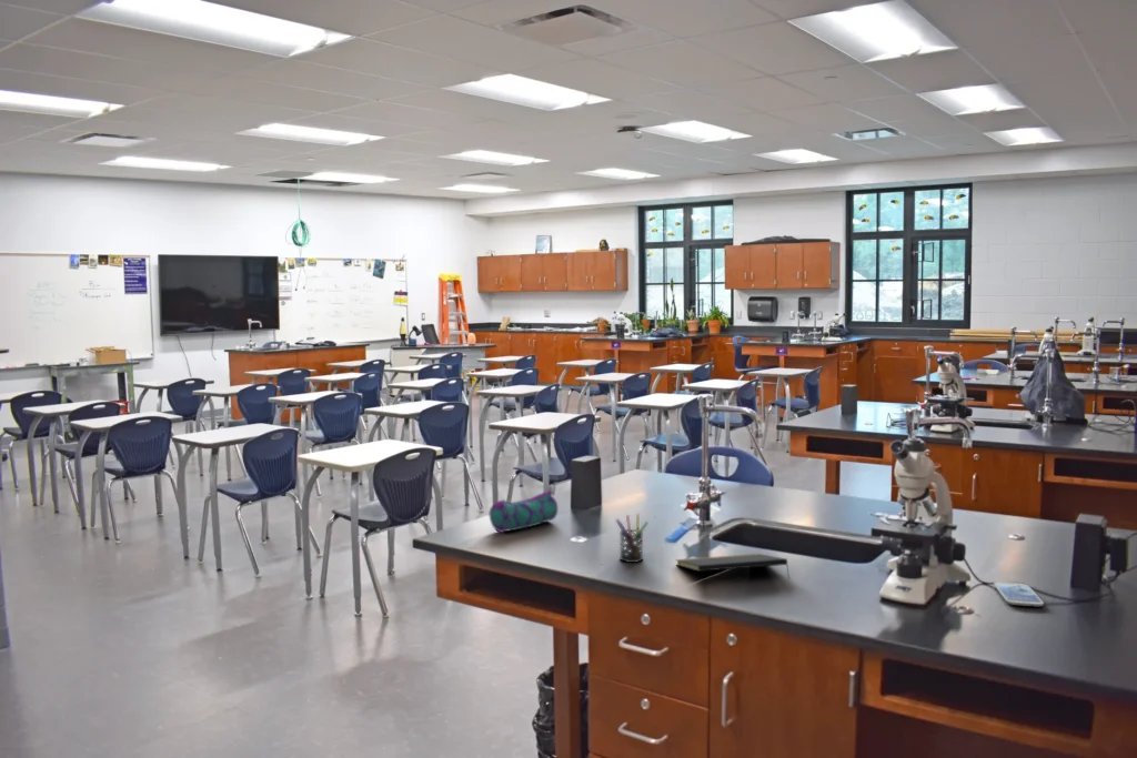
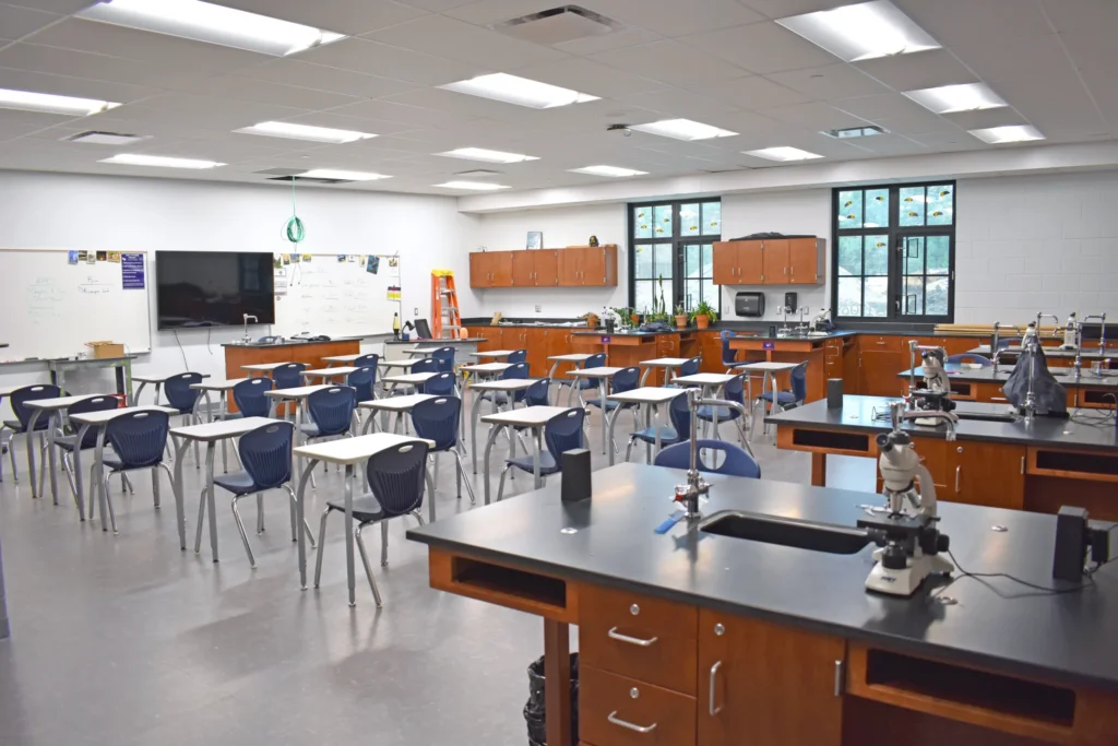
- smartphone (1017, 594)
- pencil case (524, 511)
- notepad (730, 562)
- pen holder (633, 536)
